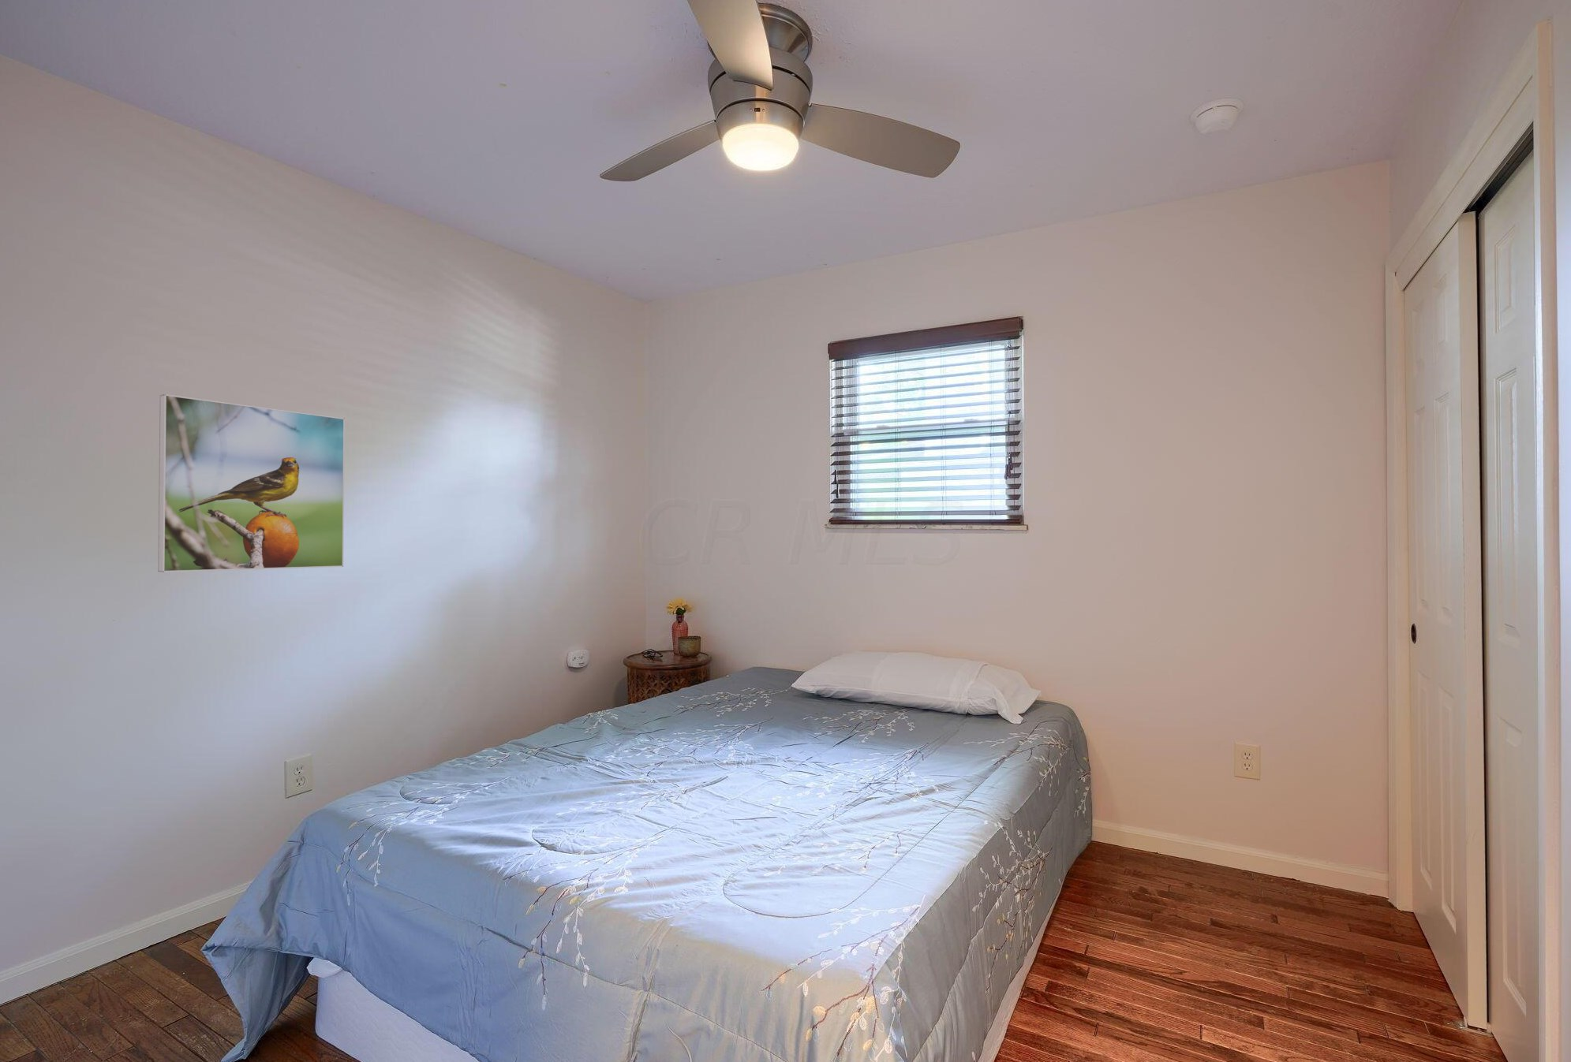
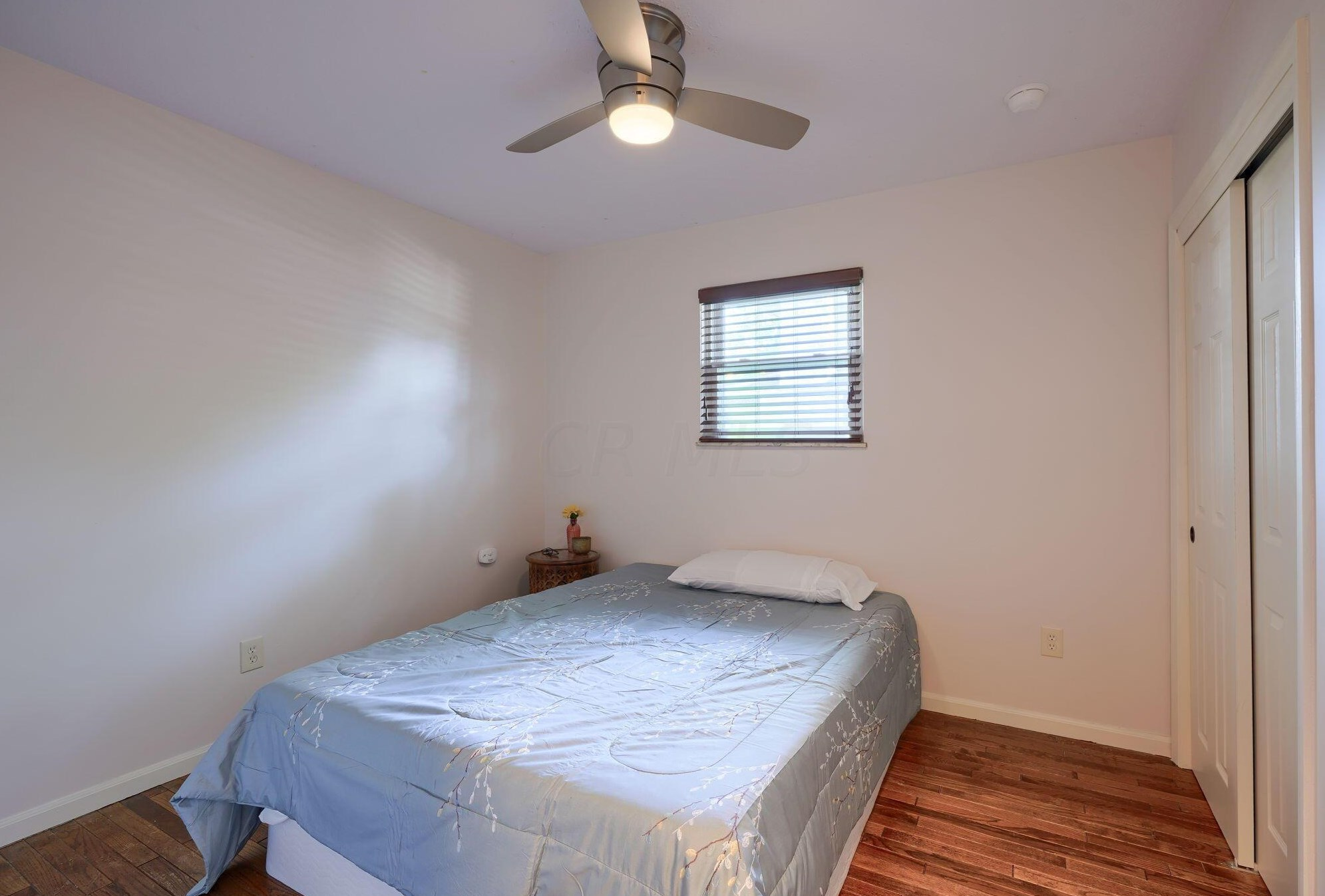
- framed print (260, 488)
